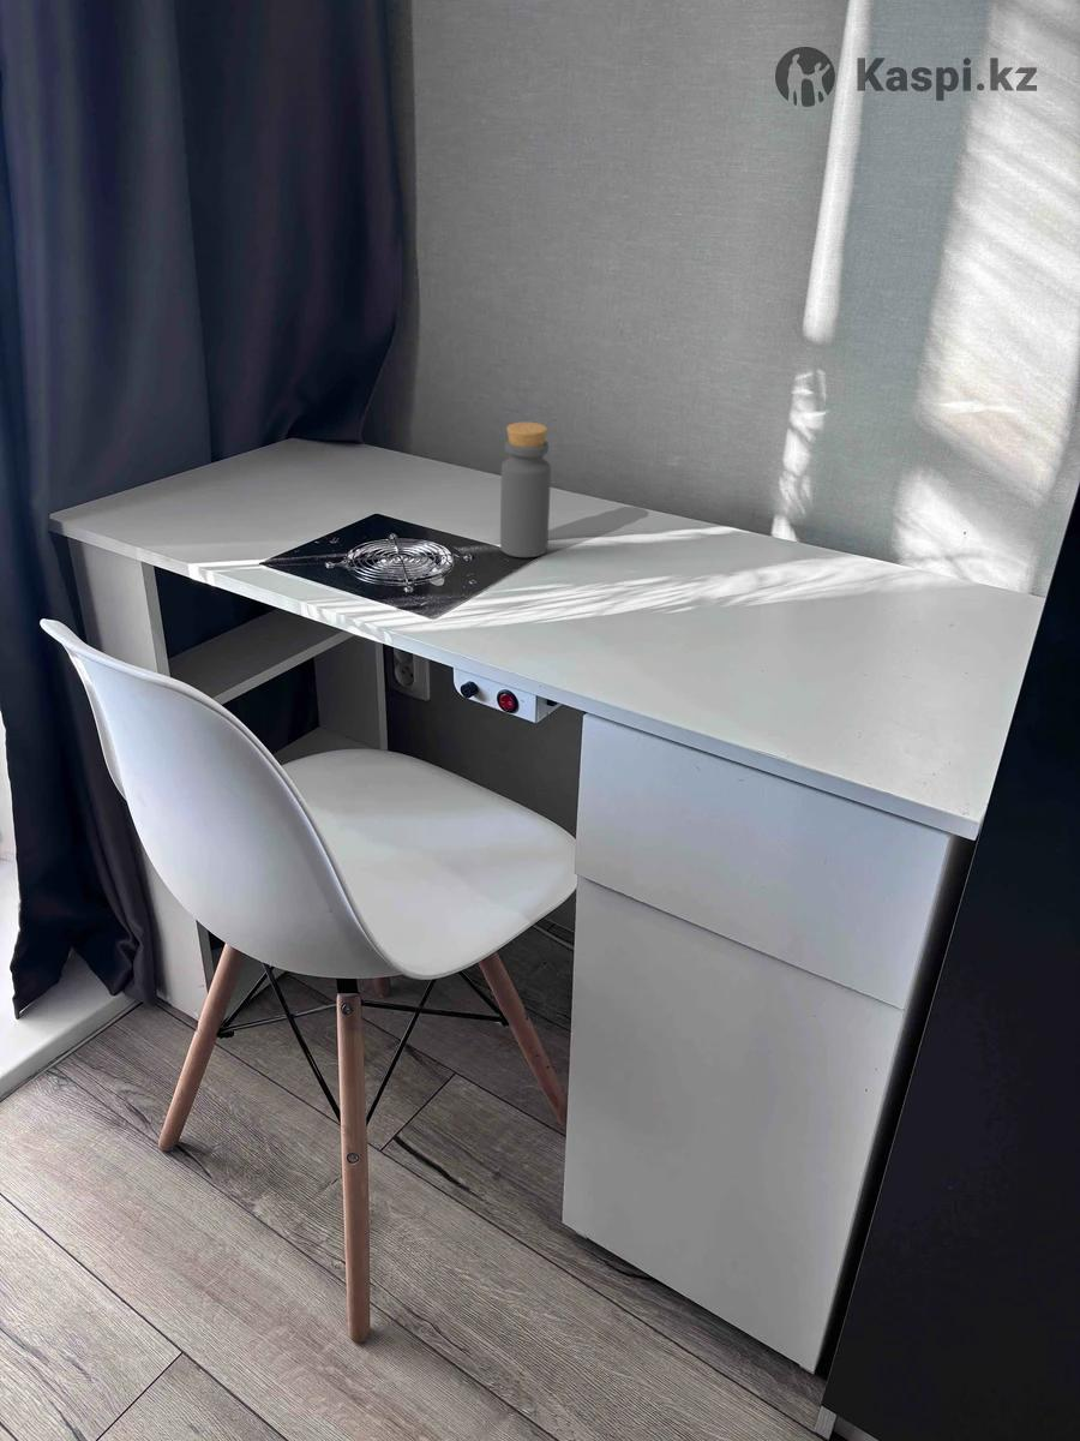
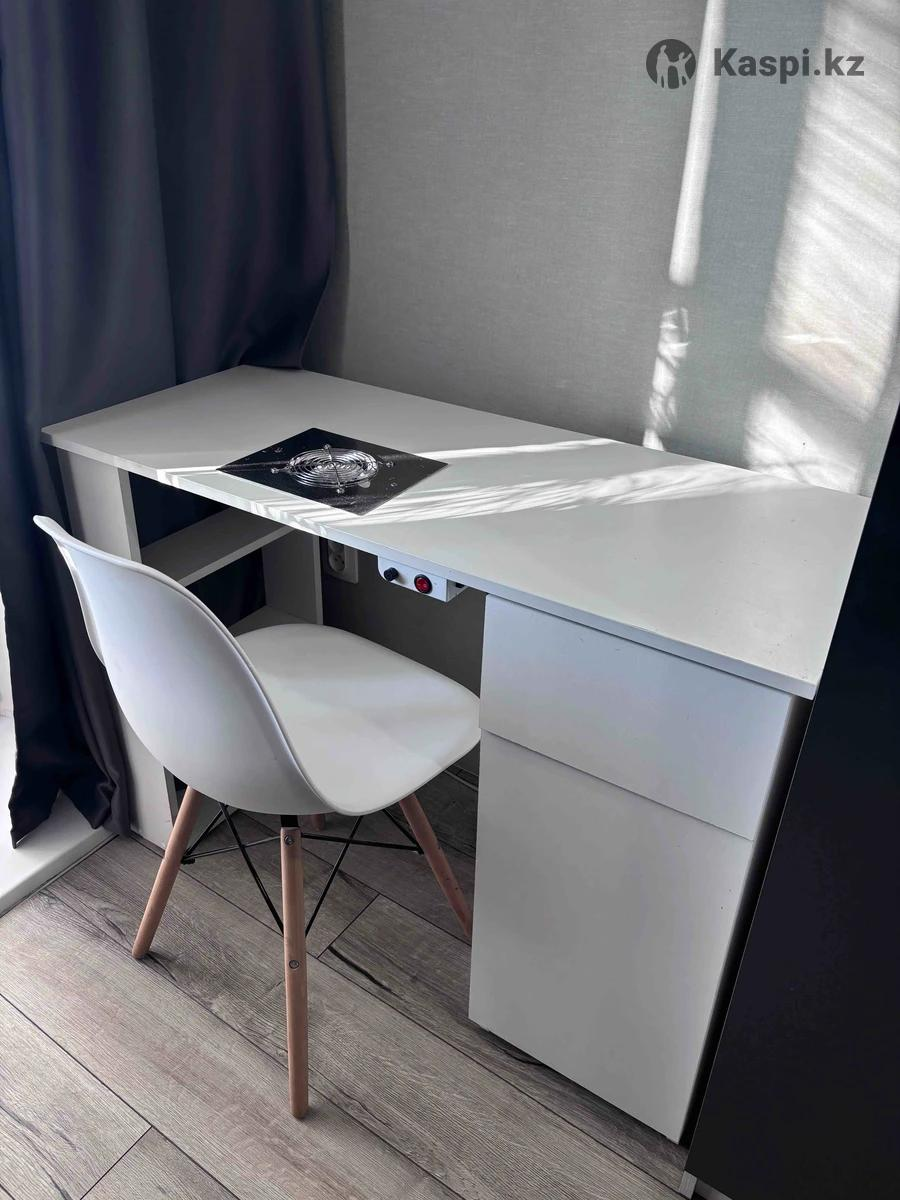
- bottle (524, 489)
